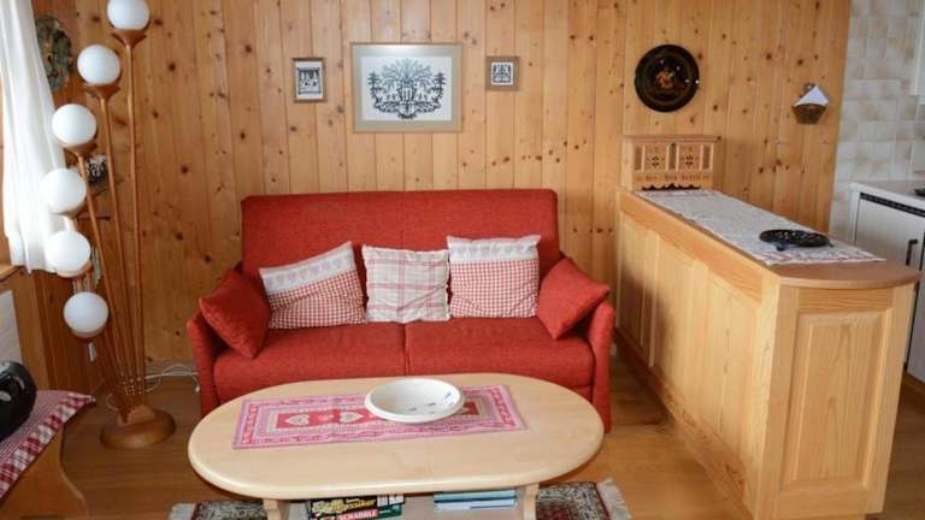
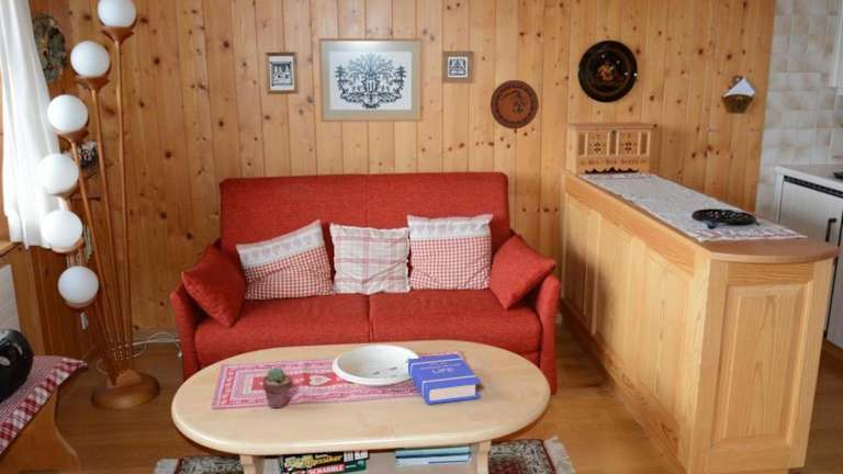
+ book (442, 377)
+ decorative plate (514, 104)
+ potted succulent (277, 386)
